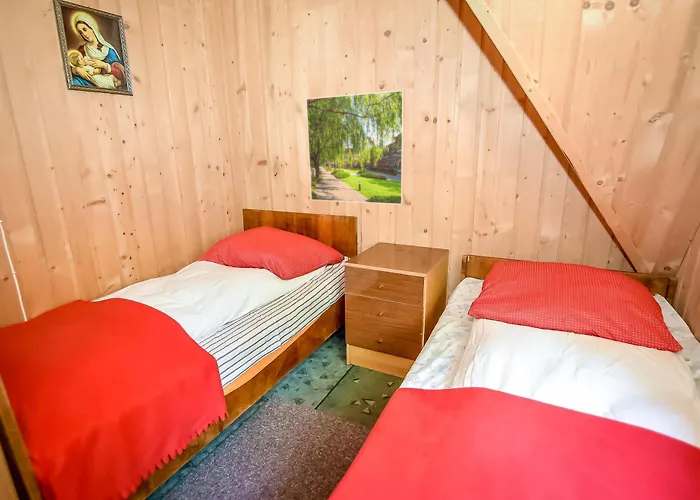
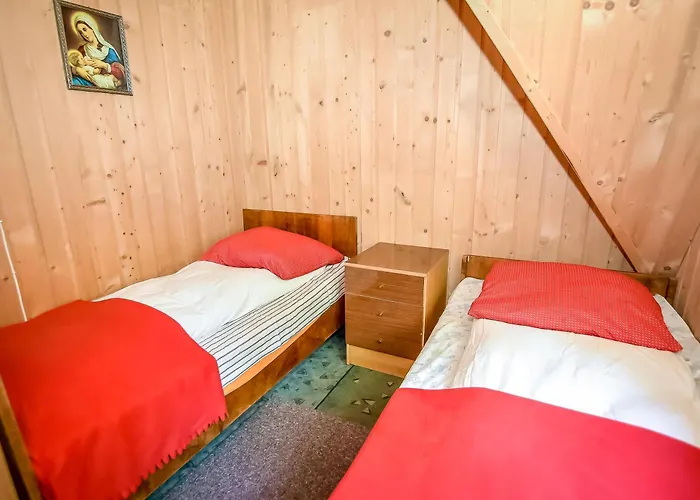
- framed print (353, 150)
